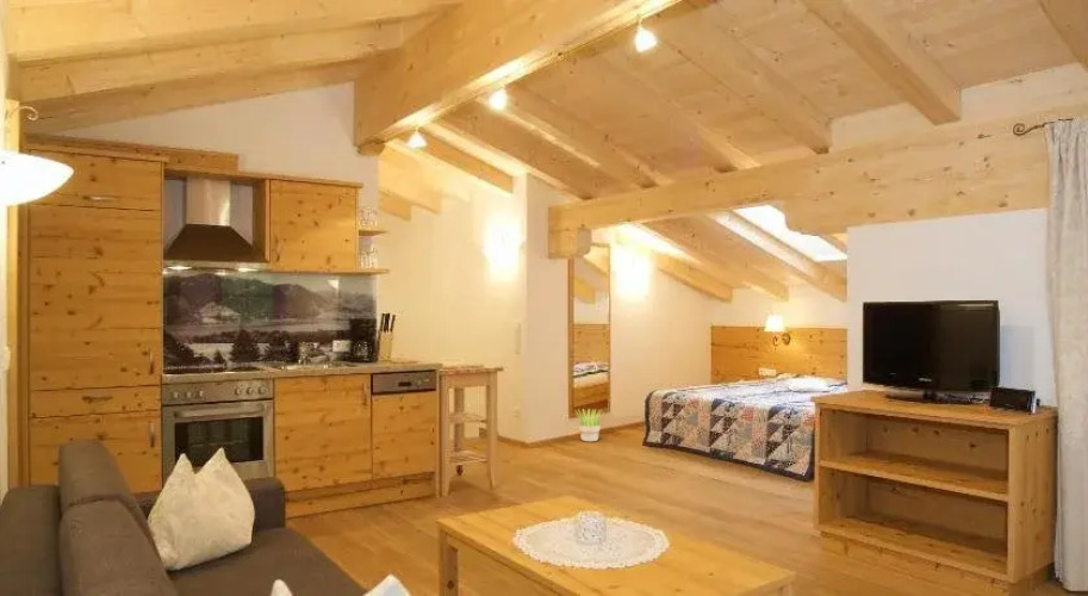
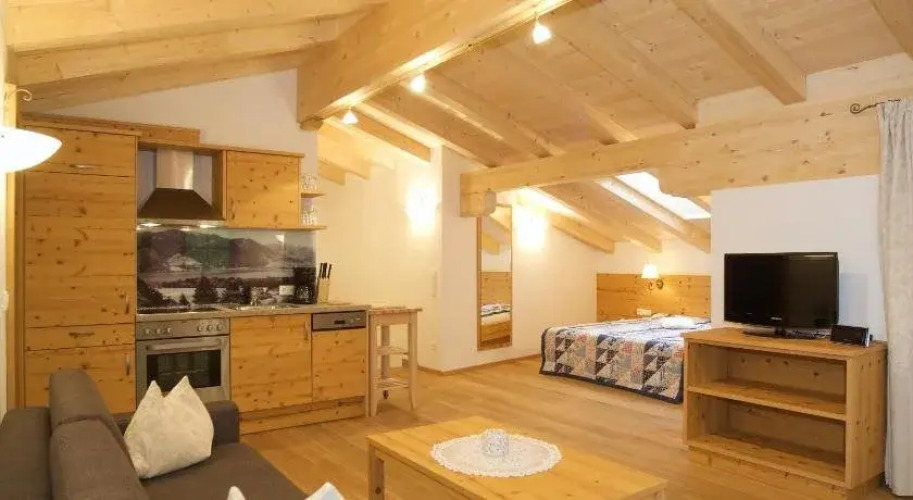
- potted plant (590, 424)
